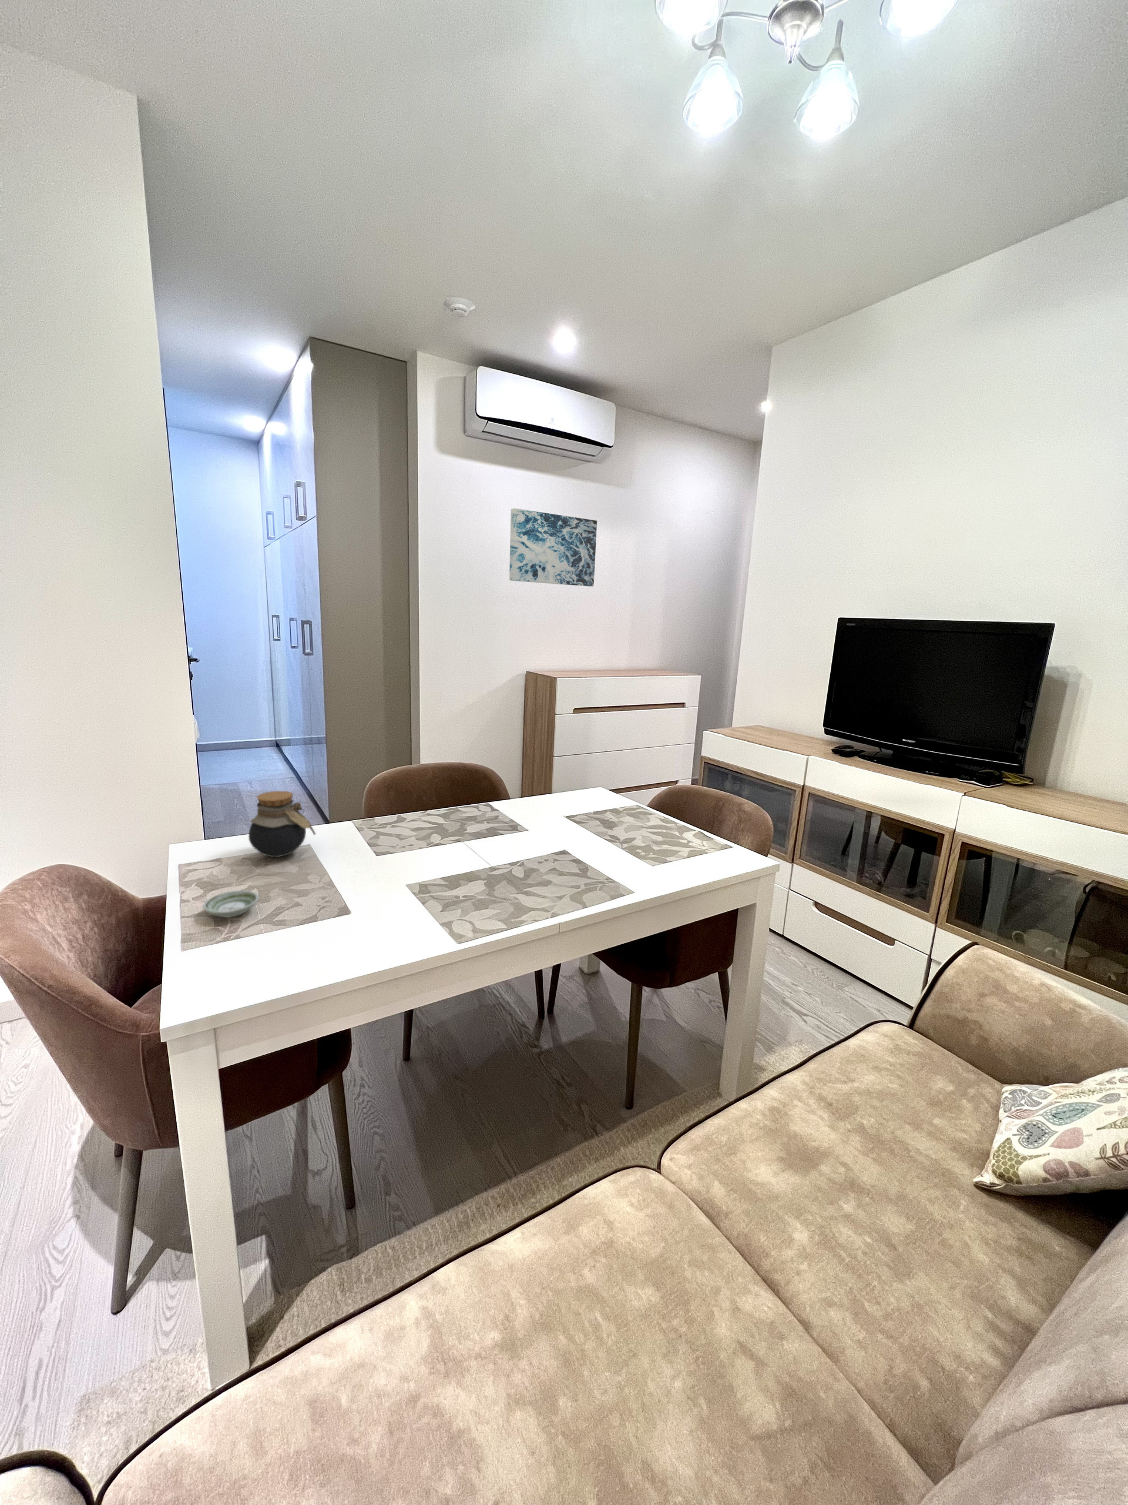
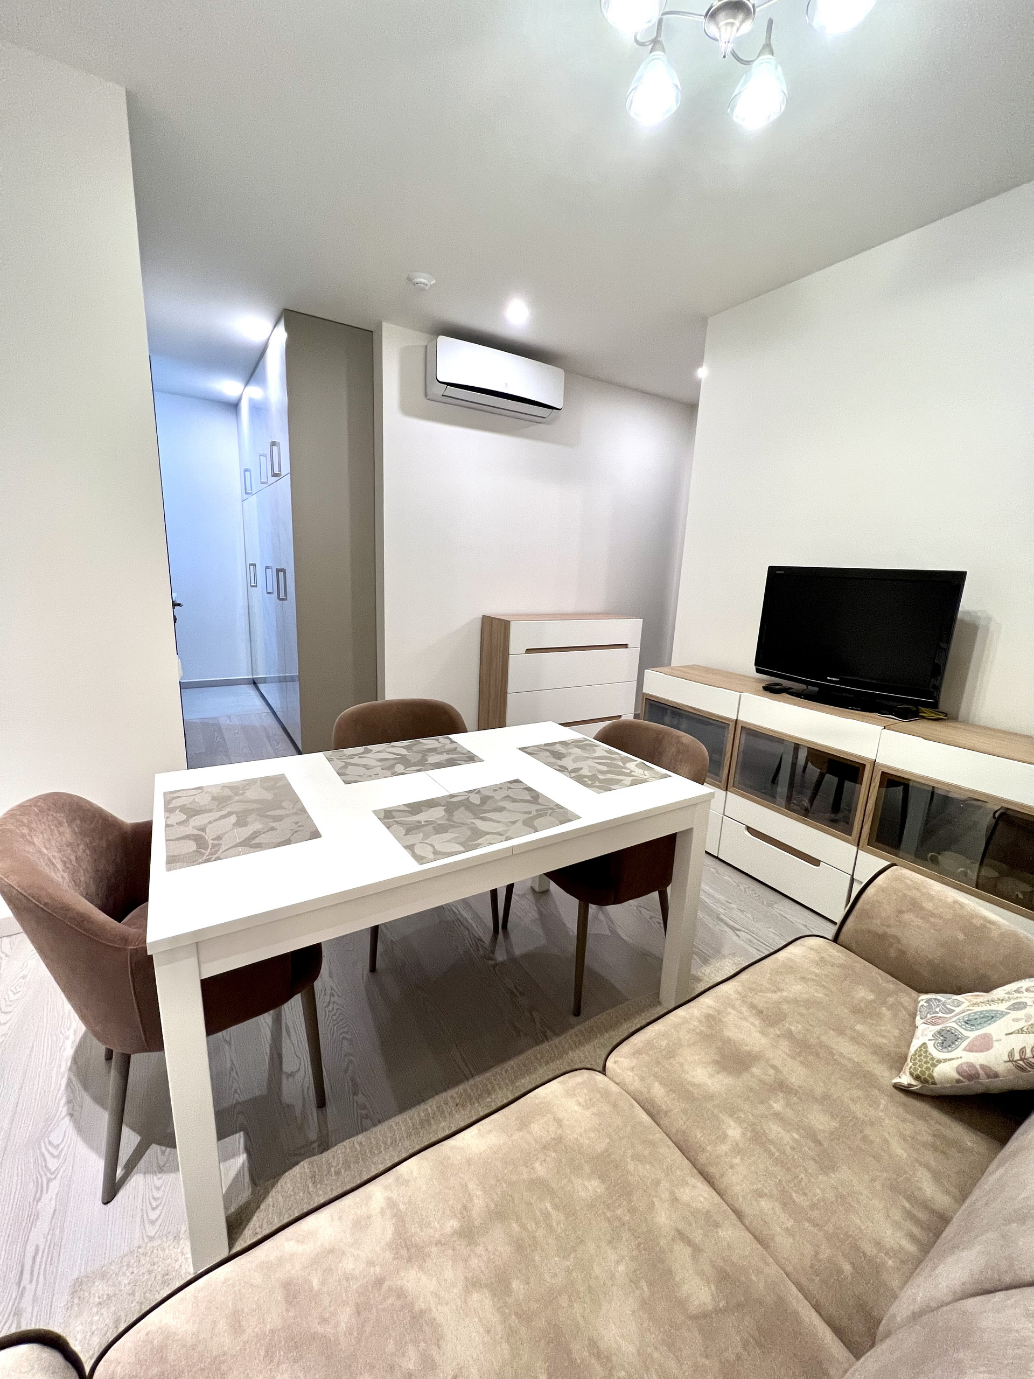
- jar (281, 826)
- wall art (555, 550)
- saucer (231, 905)
